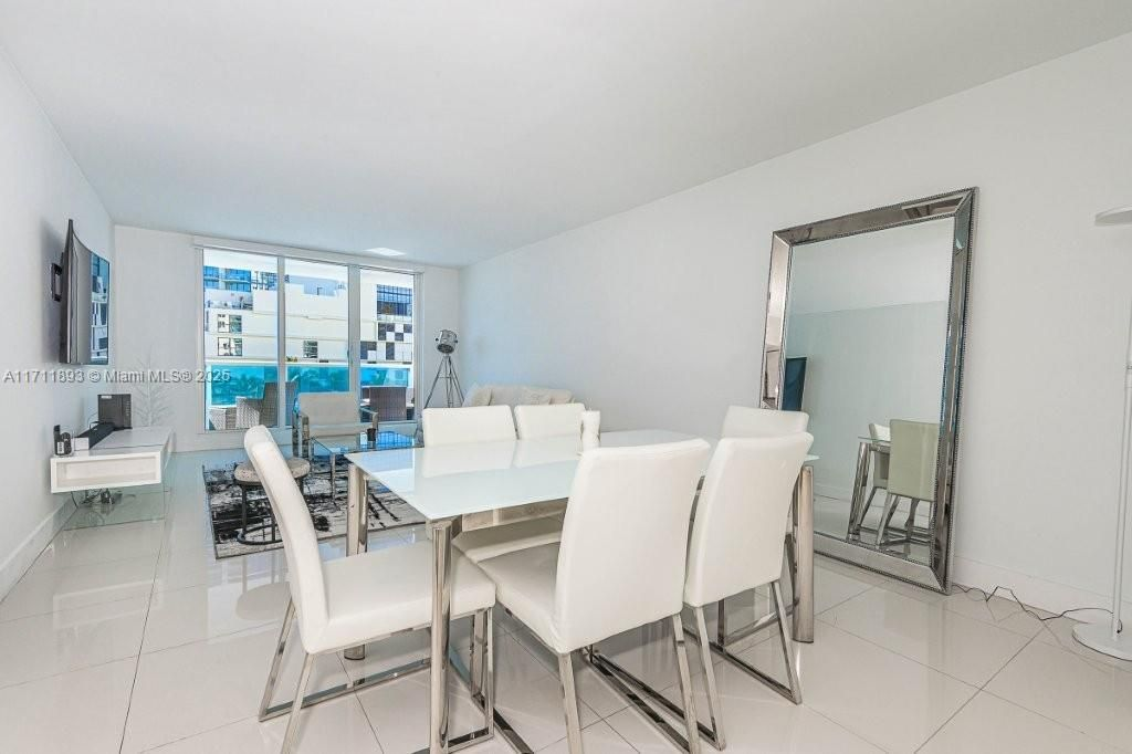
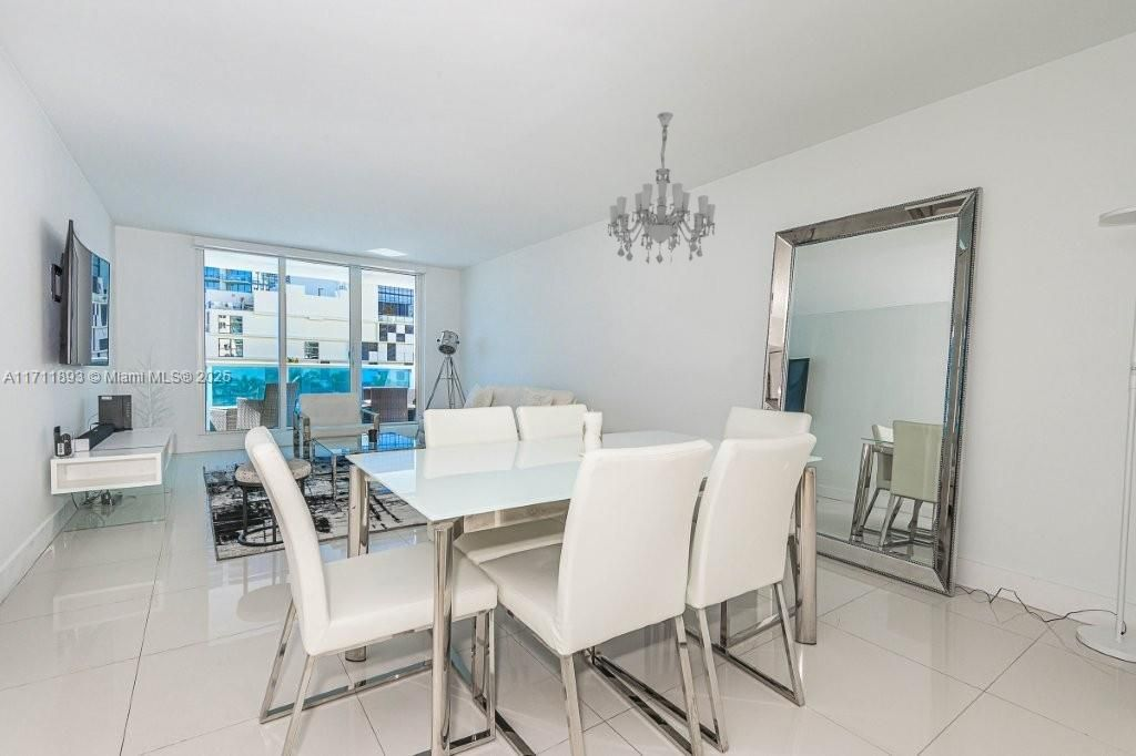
+ chandelier (661, 190)
